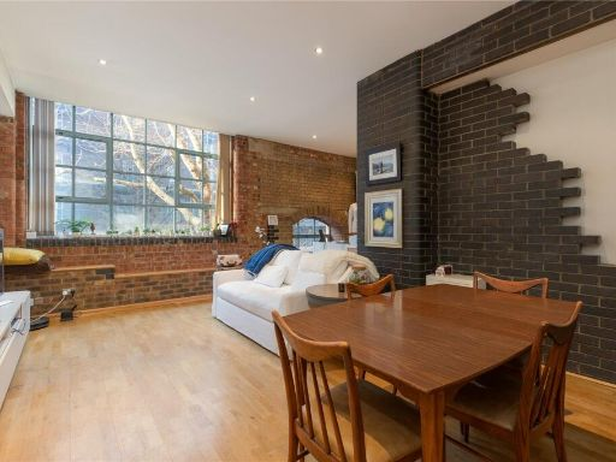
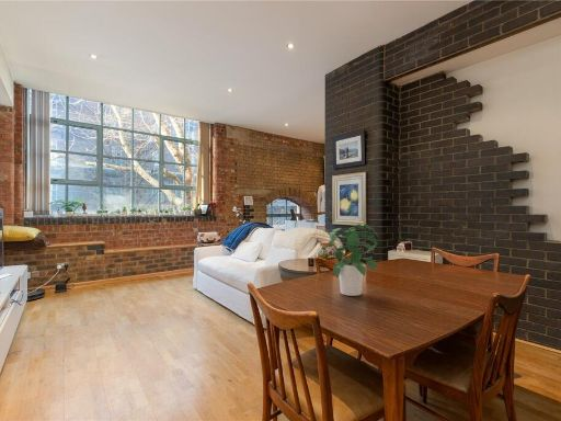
+ potted plant (353, 259)
